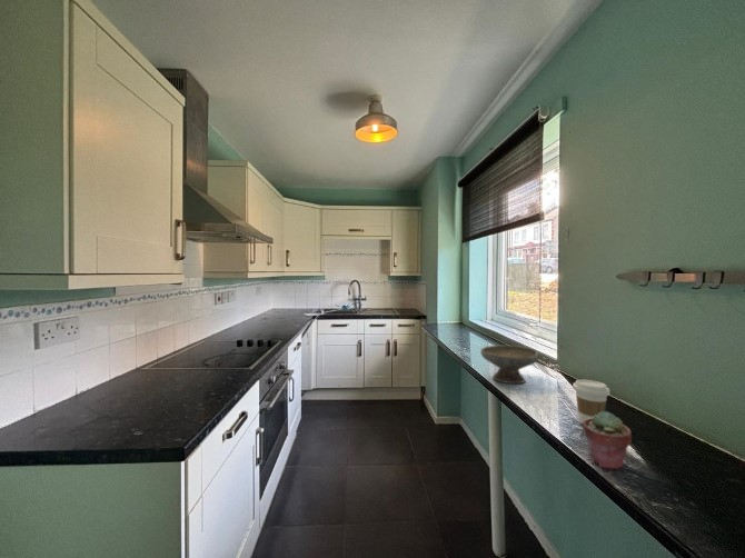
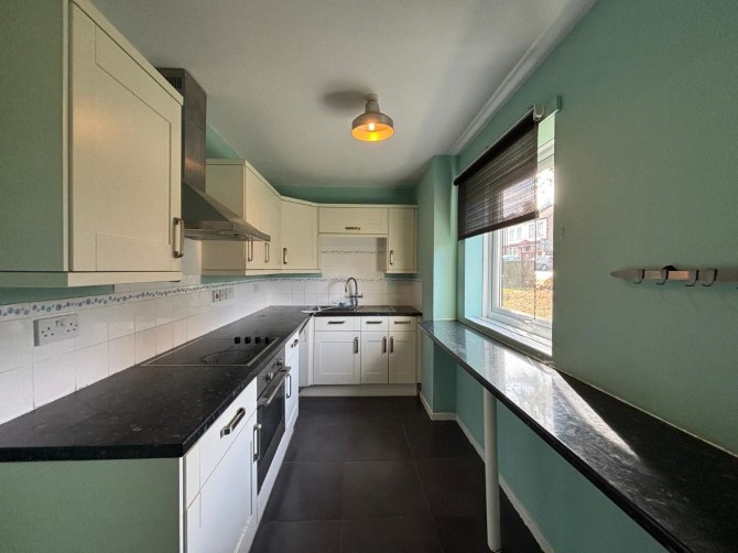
- potted succulent (606, 437)
- bowl (508, 363)
- coffee cup (590, 402)
